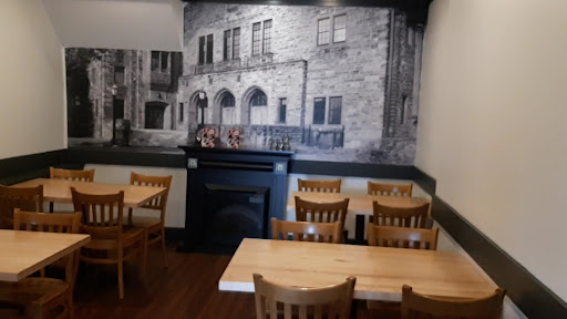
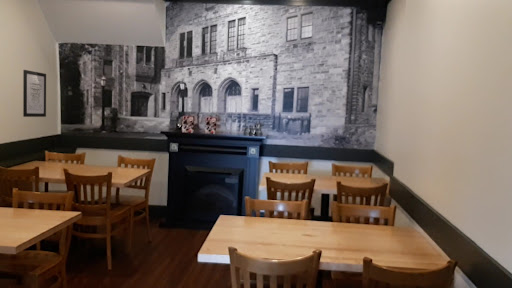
+ wall art (35, 94)
